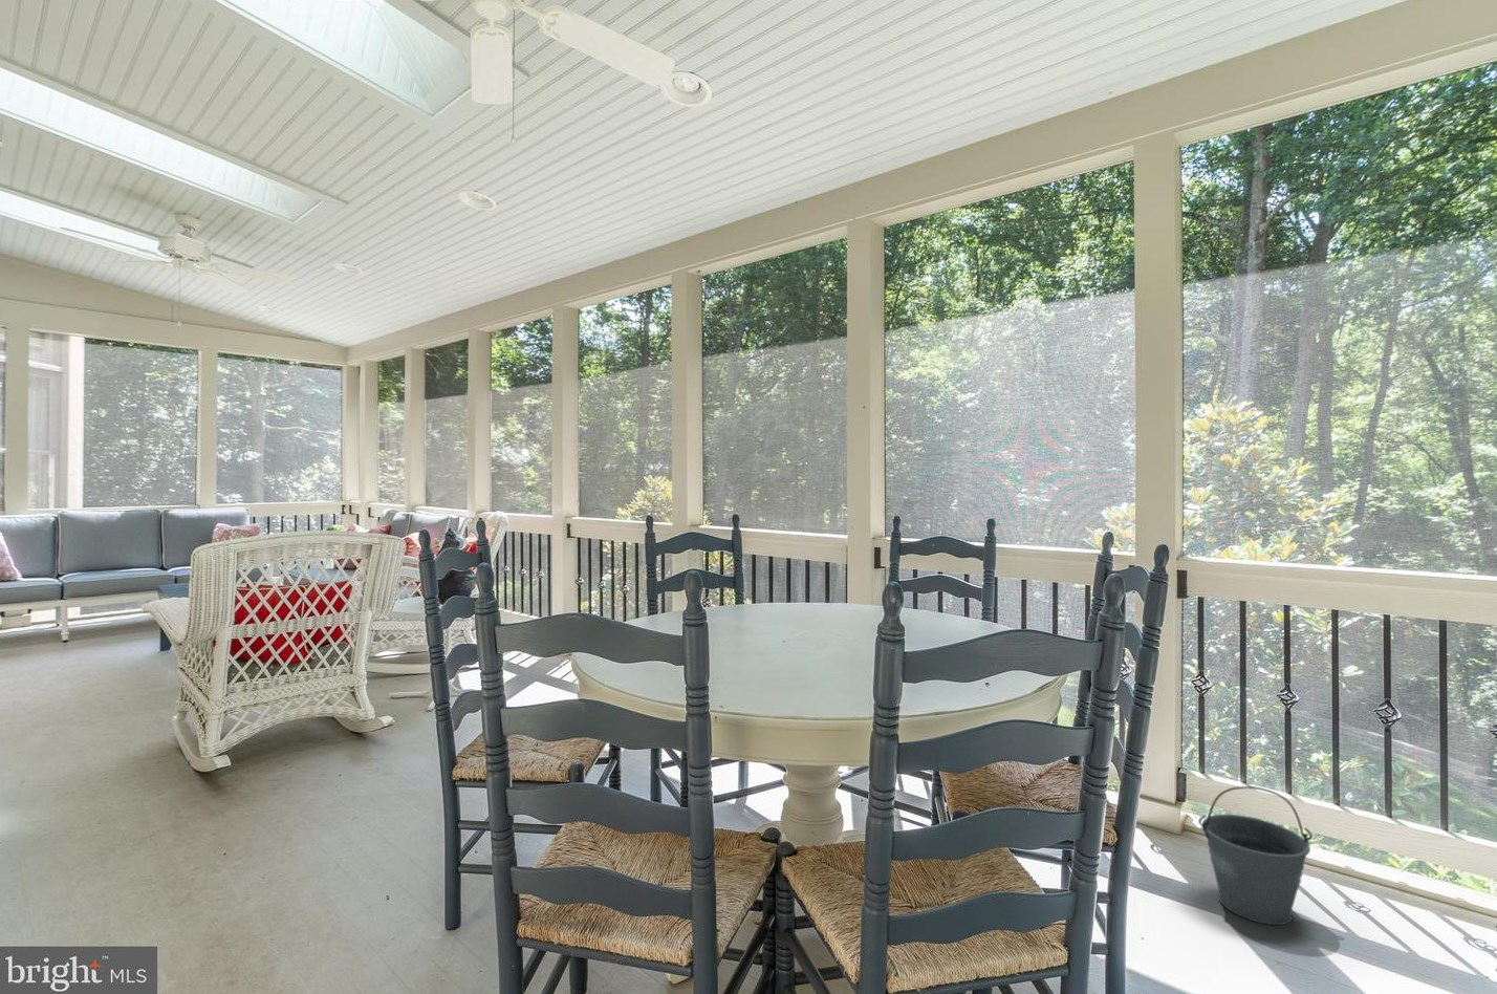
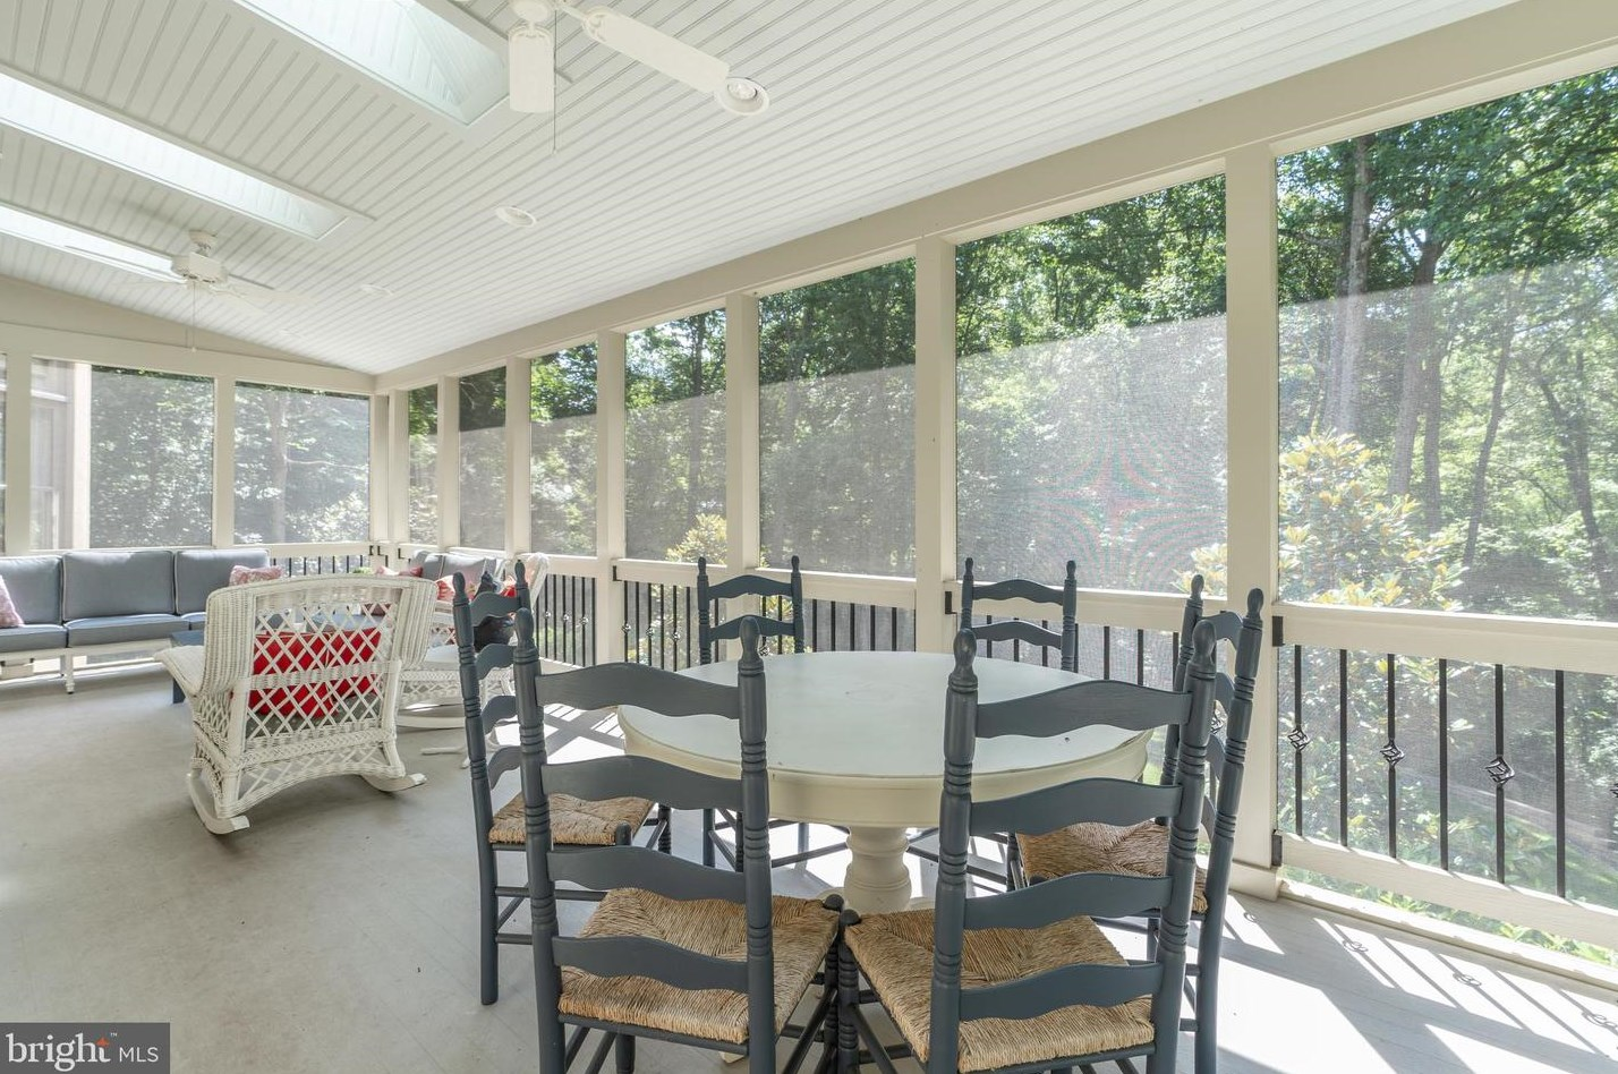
- bucket (1254, 846)
